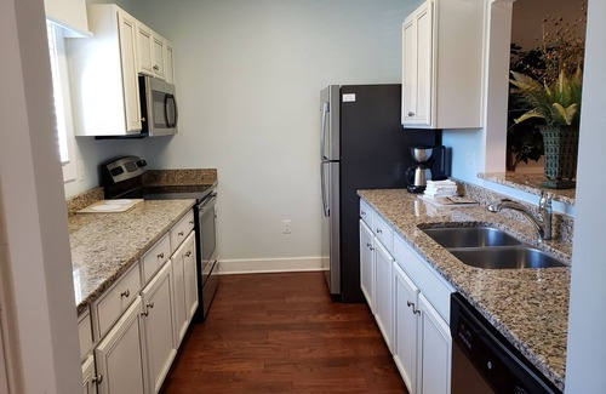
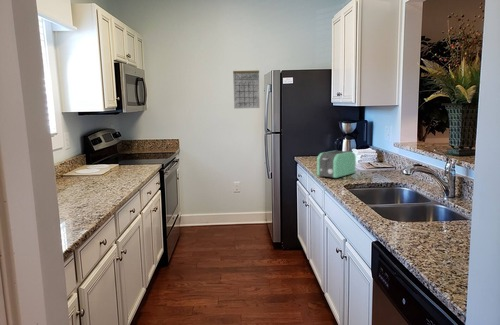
+ calendar (246, 85)
+ toaster (336, 163)
